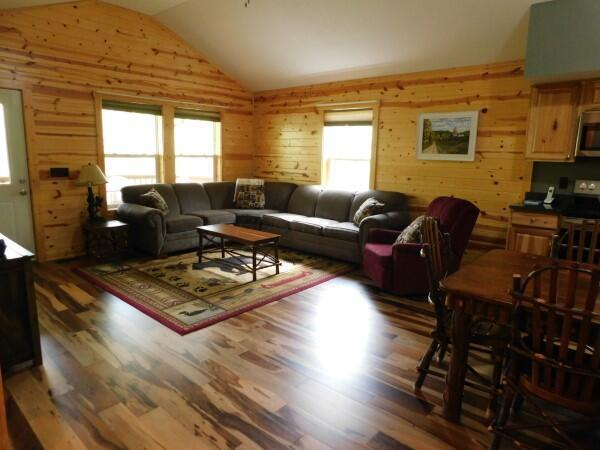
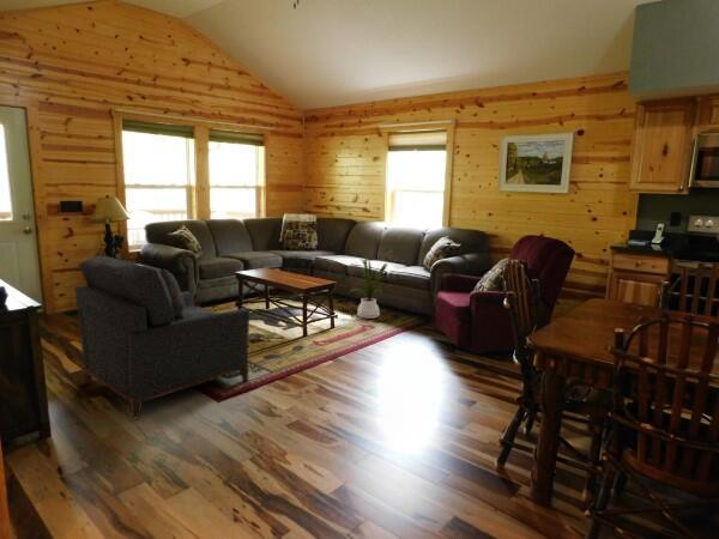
+ armchair (165, 320)
+ house plant (371, 283)
